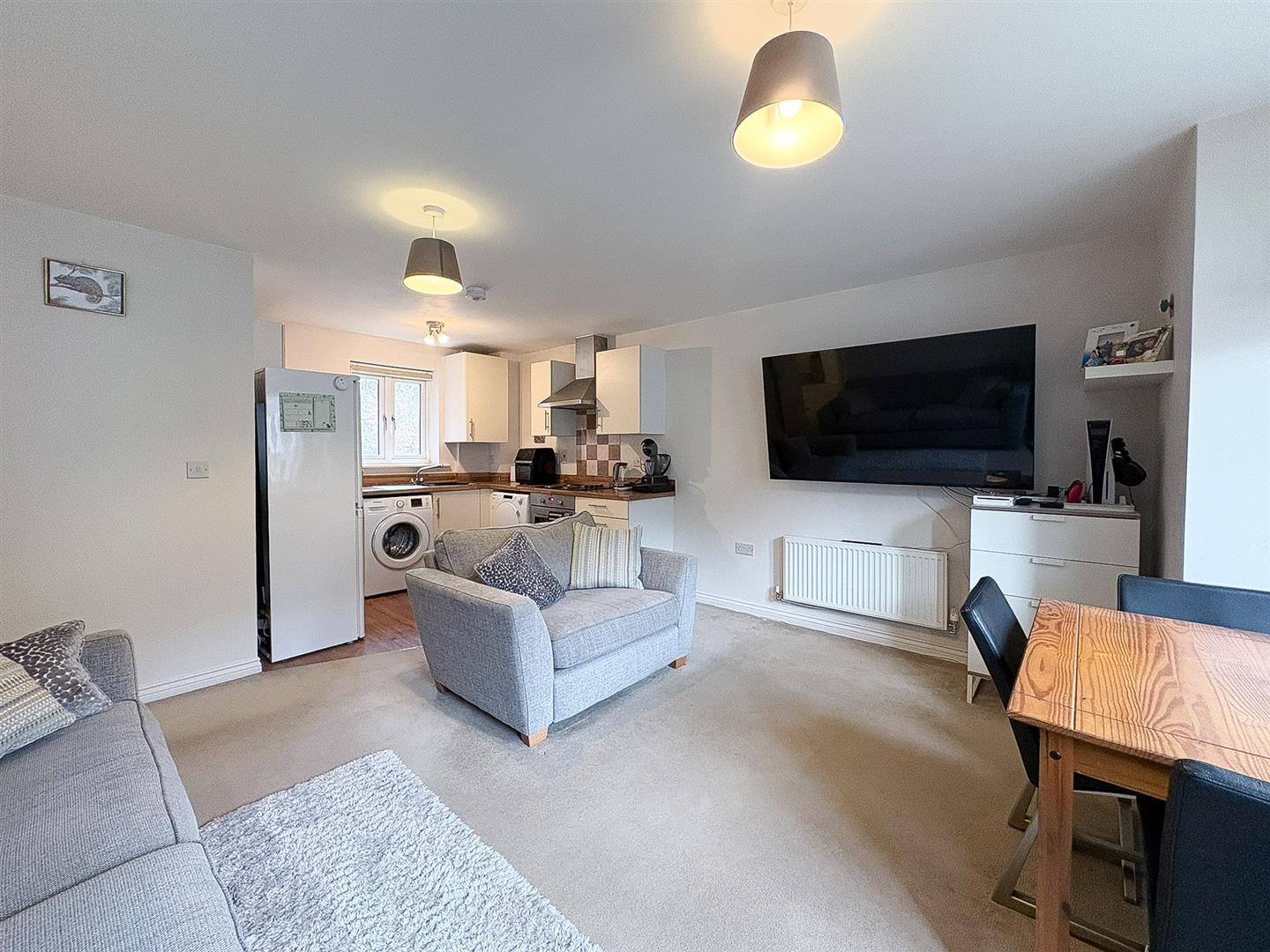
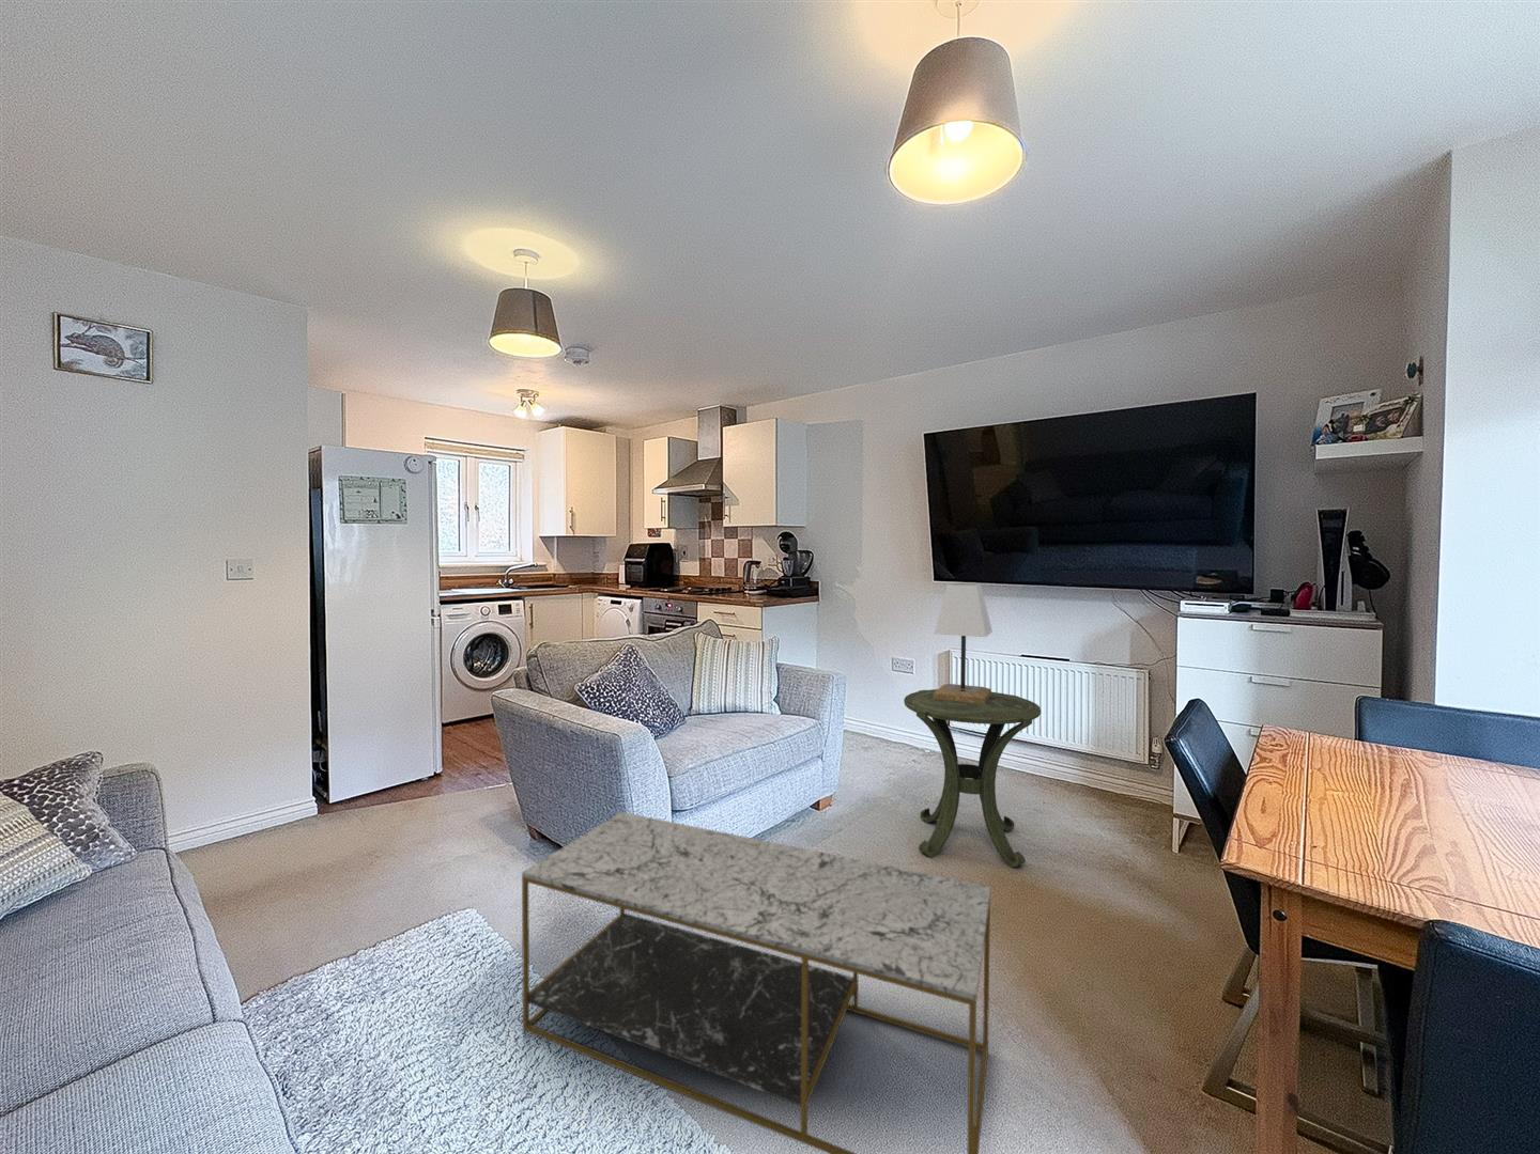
+ lamp (963, 640)
+ coffee table (751, 960)
+ side table (969, 771)
